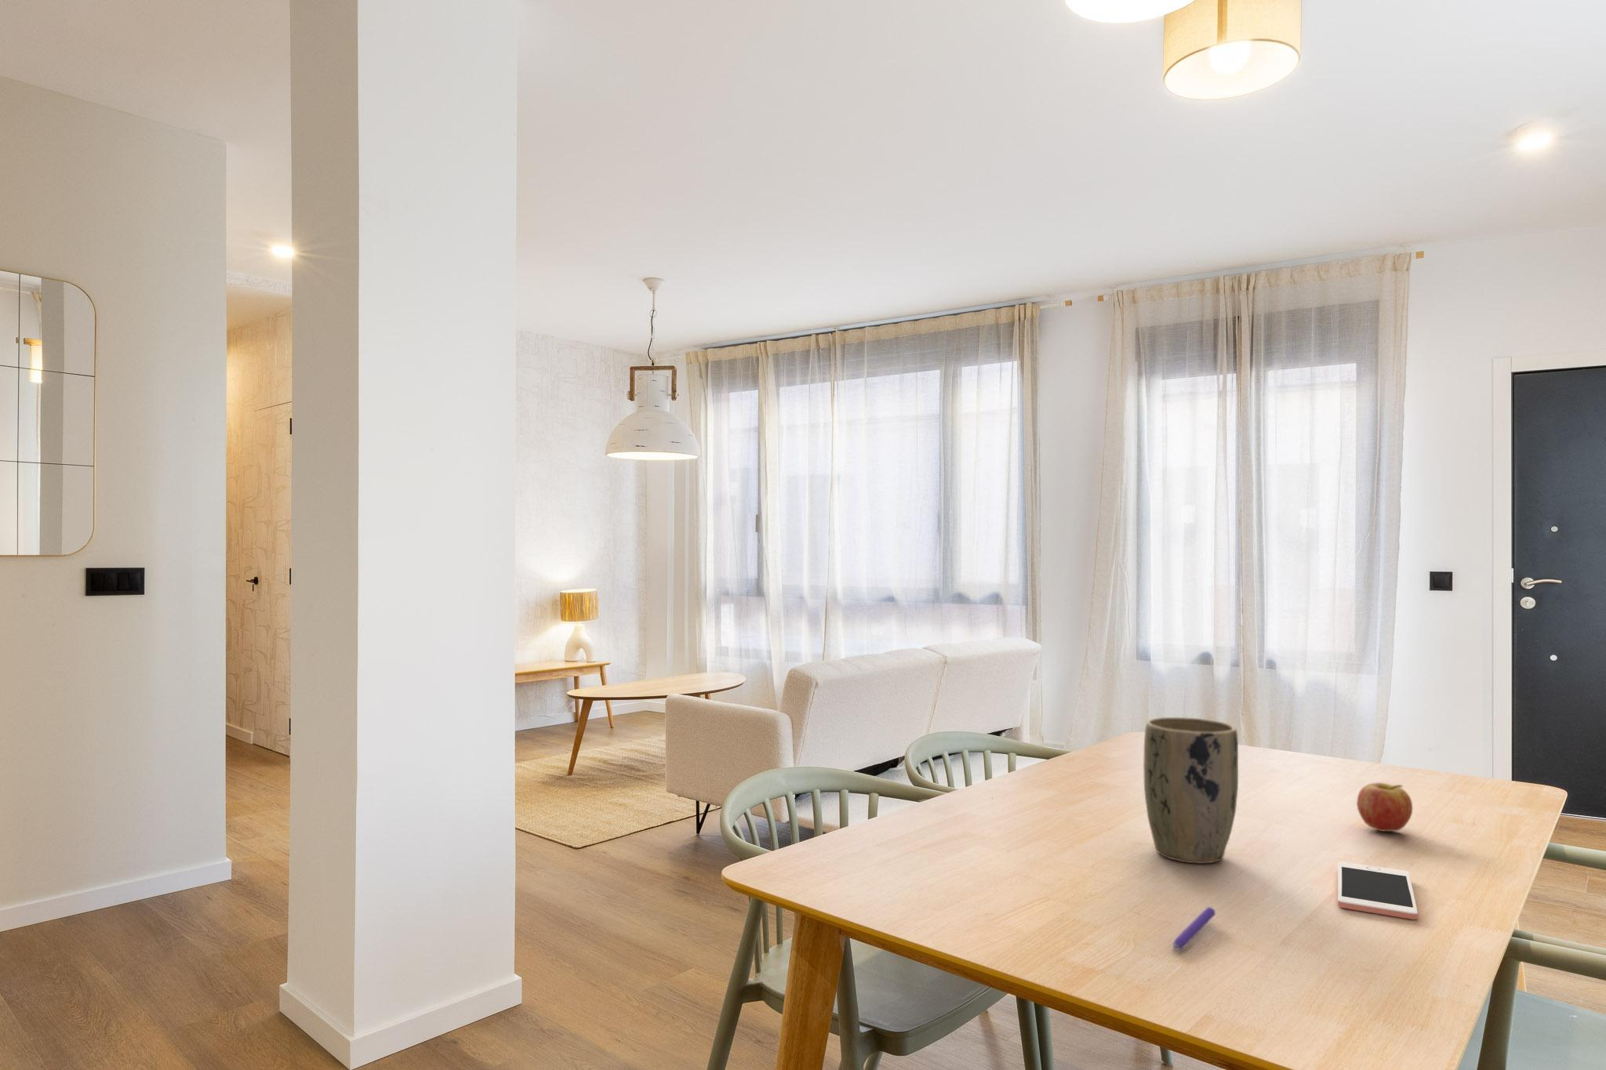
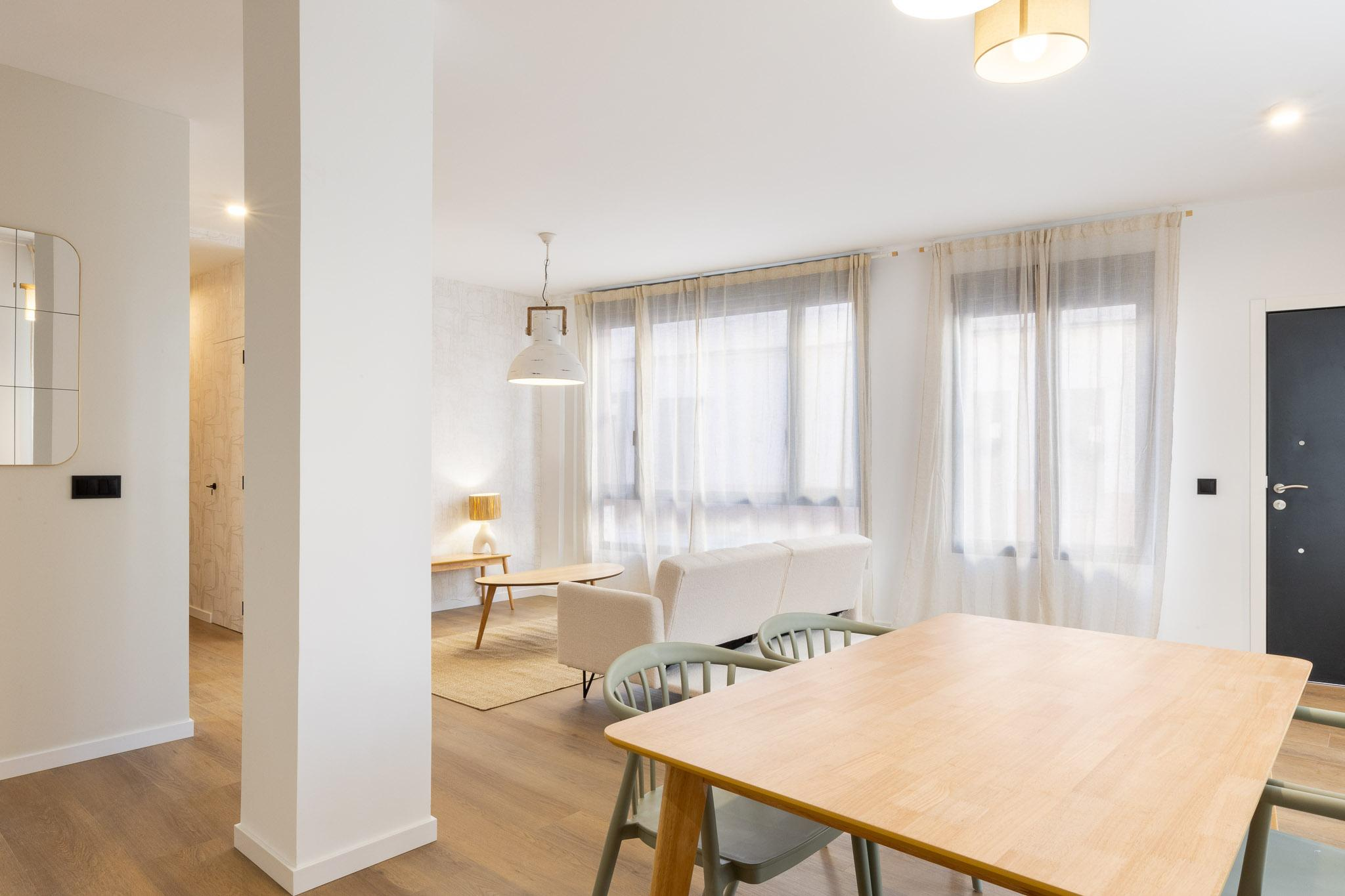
- pen (1193, 928)
- cell phone (1374, 888)
- plant pot (1189, 788)
- fruit (1384, 806)
